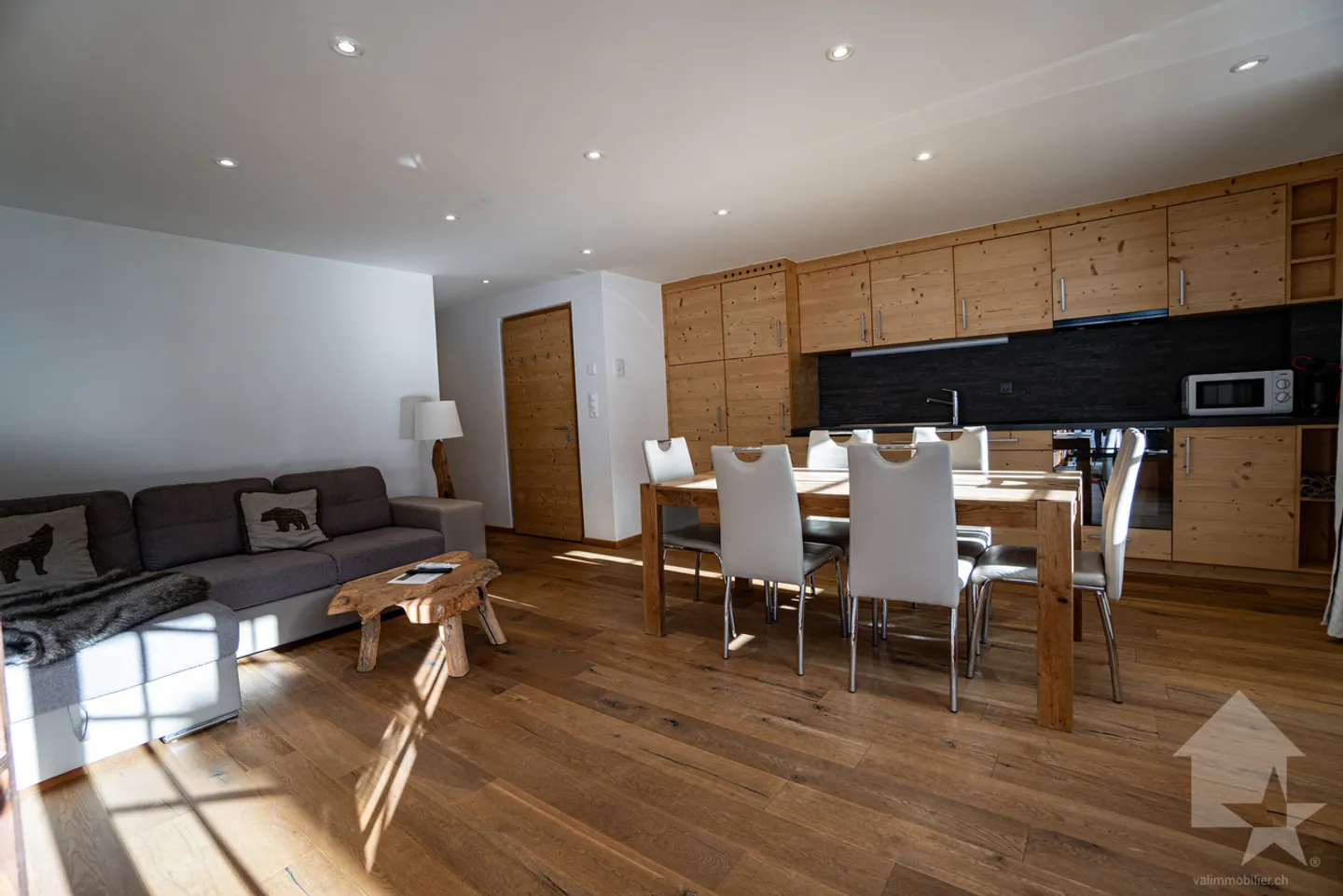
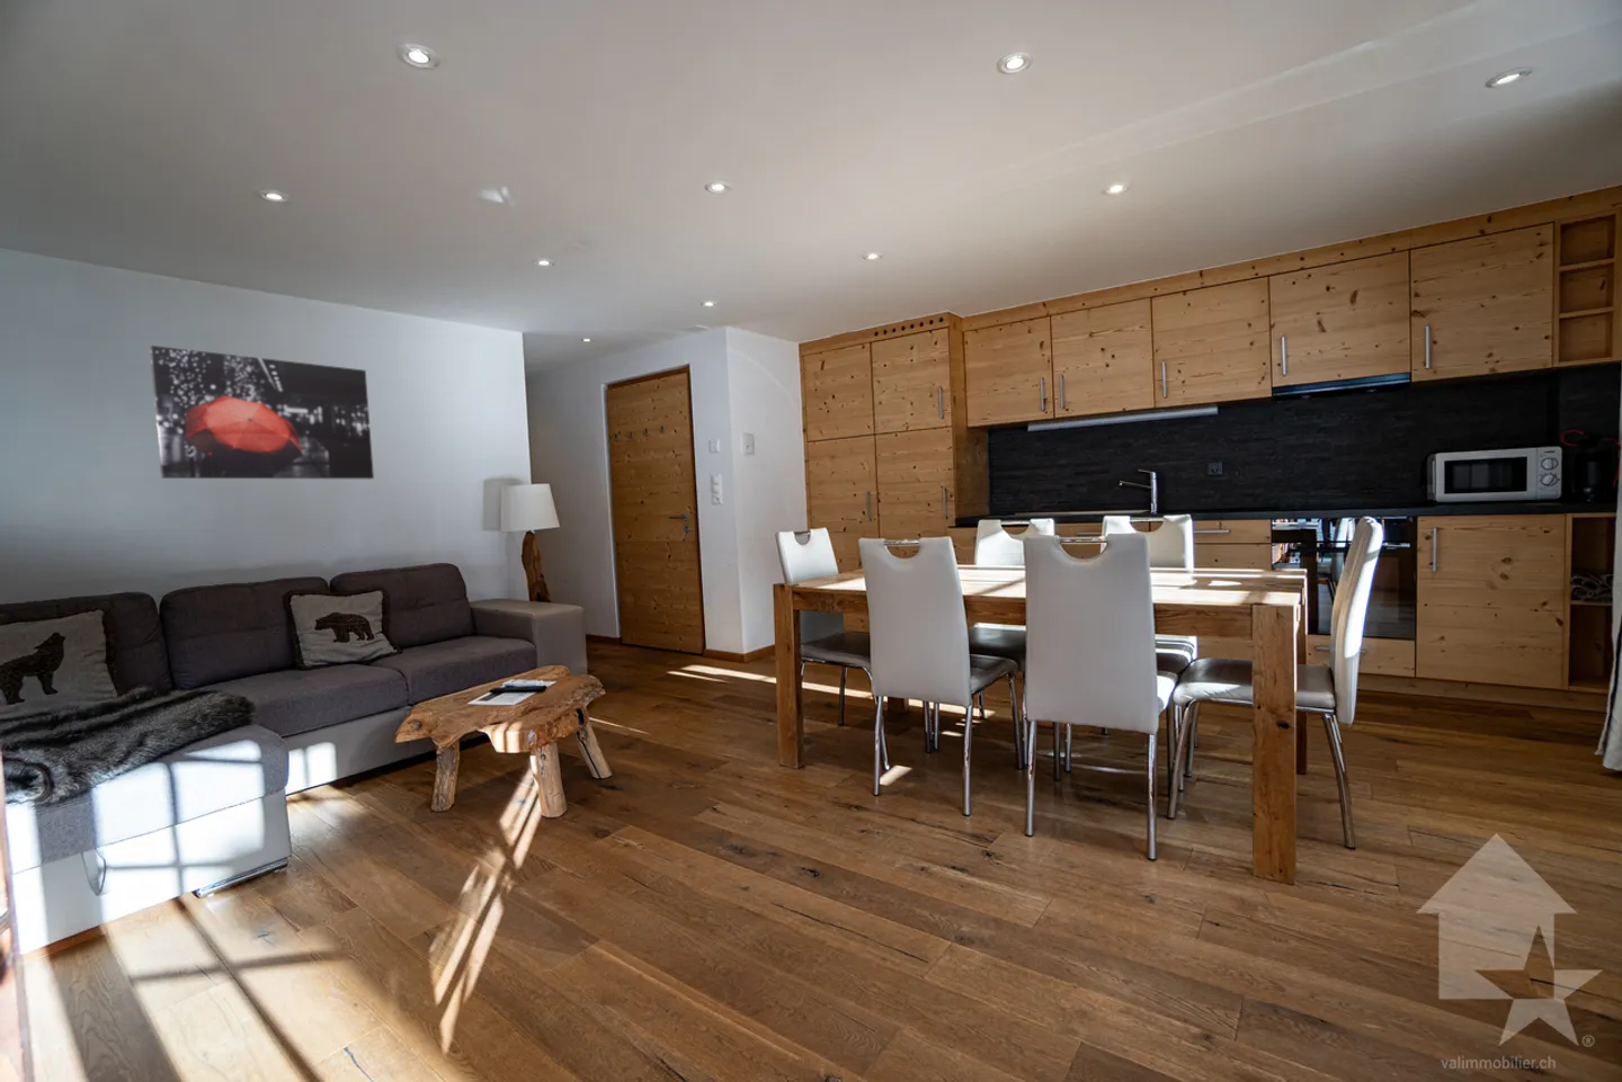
+ wall art (273, 419)
